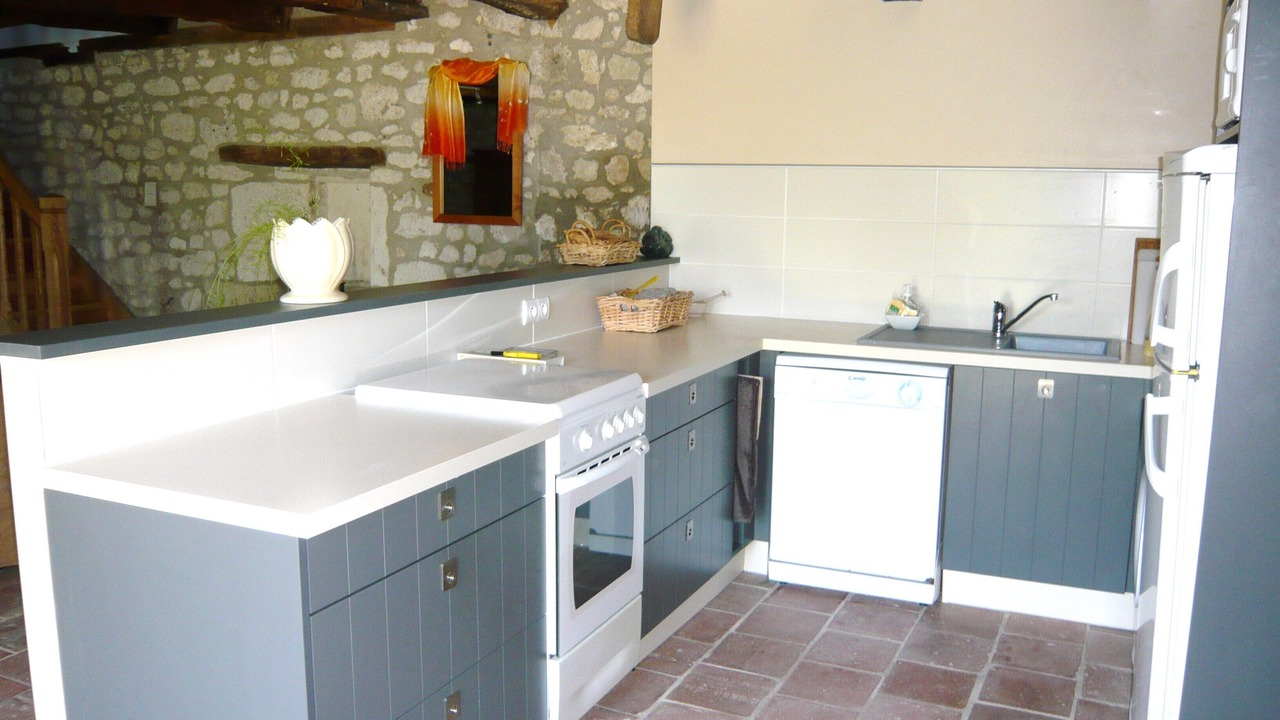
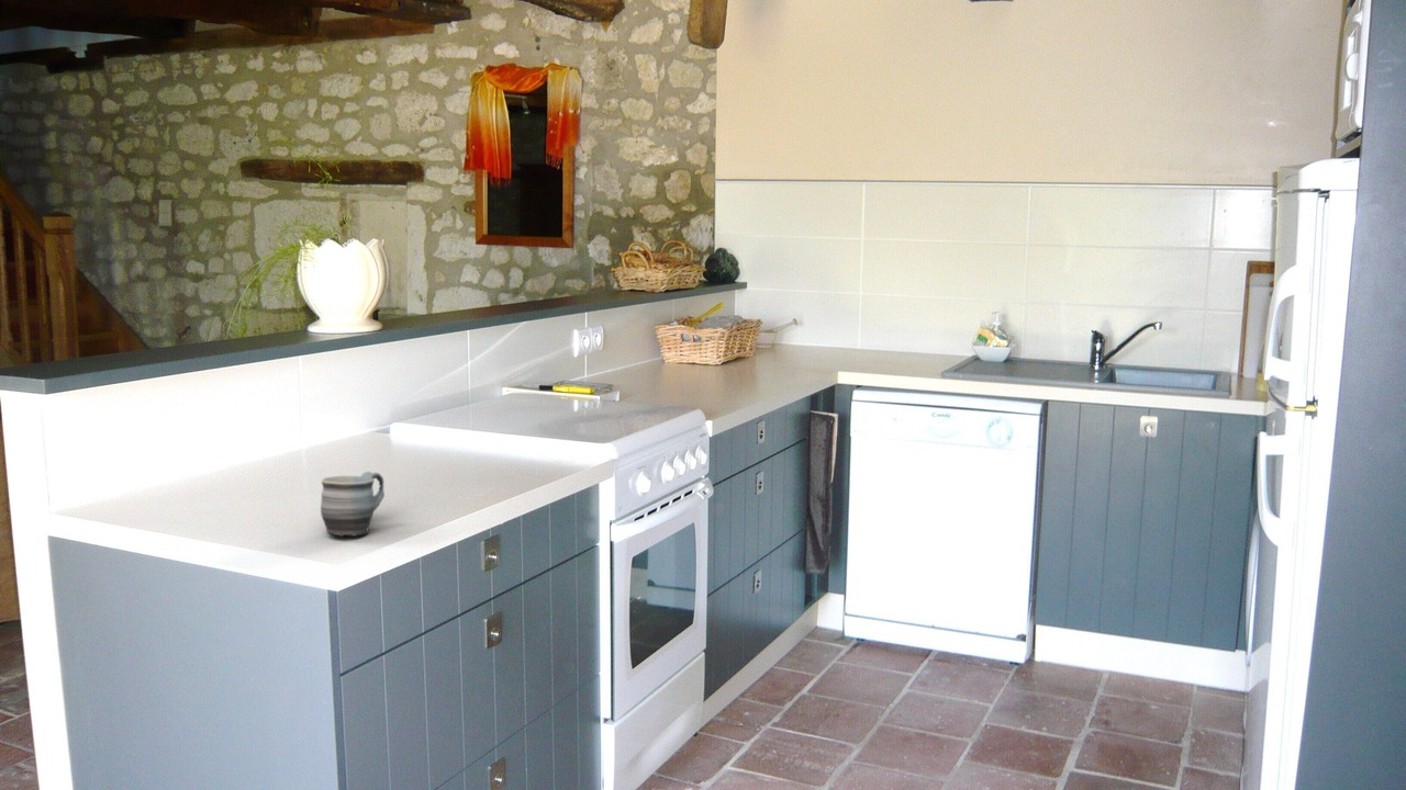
+ mug (353, 503)
